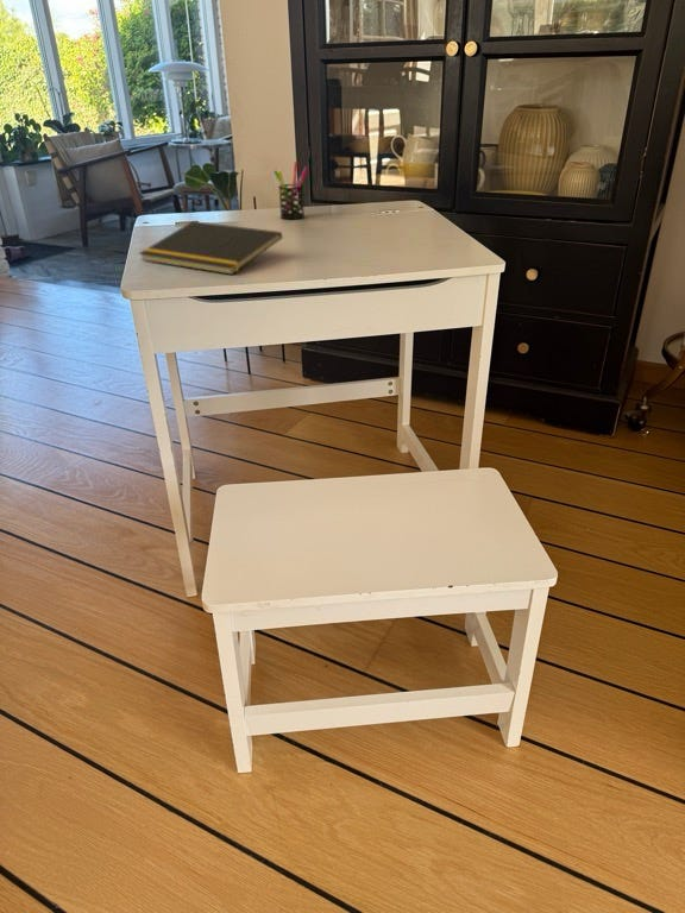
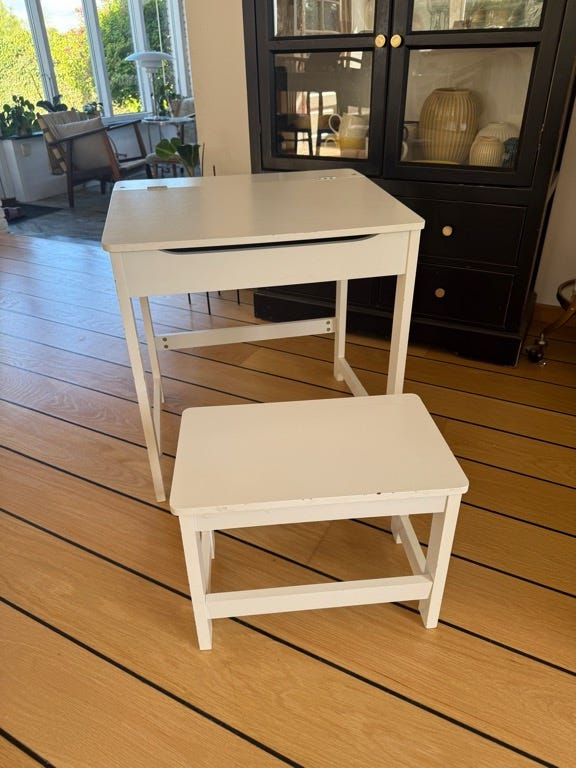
- pen holder (289, 189)
- notepad (210, 245)
